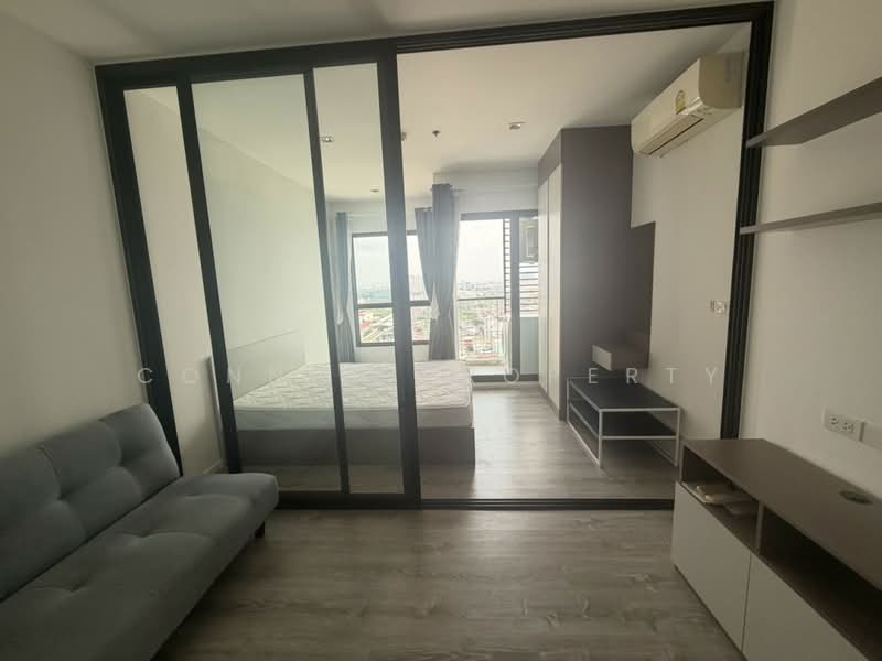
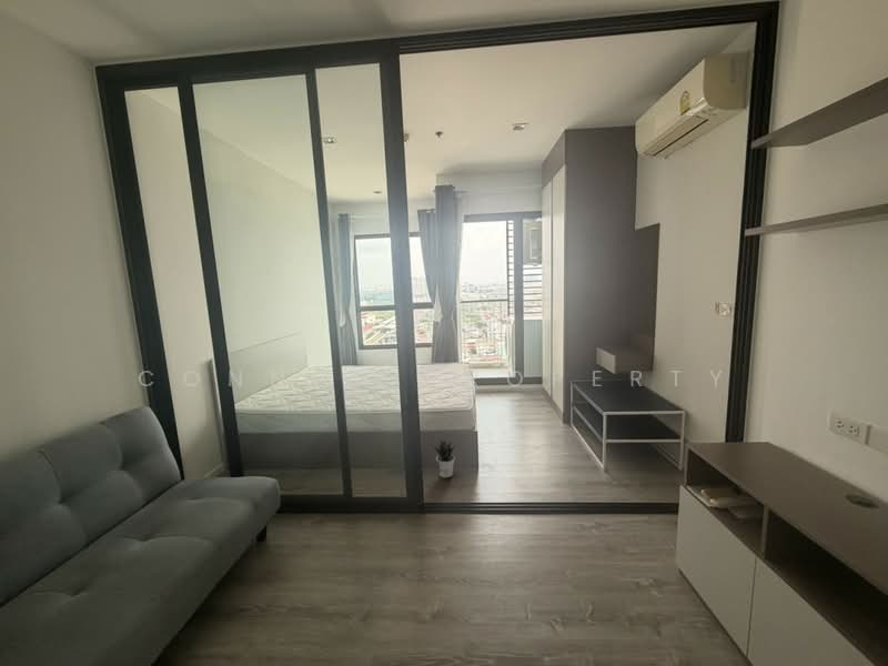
+ potted plant (444, 456)
